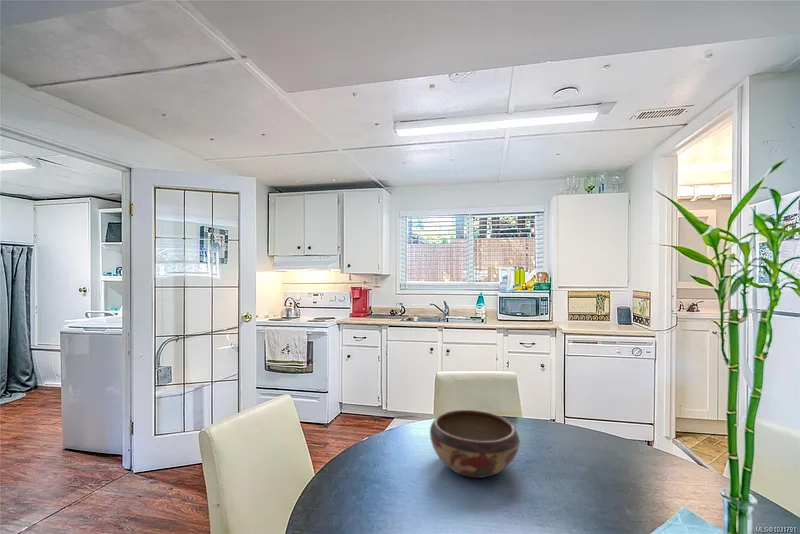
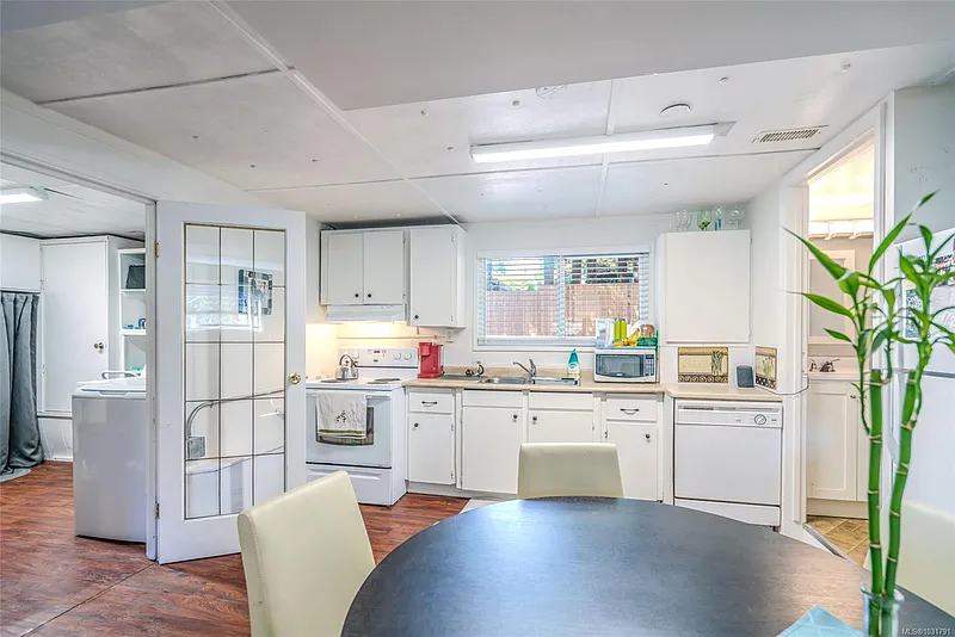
- decorative bowl (473, 444)
